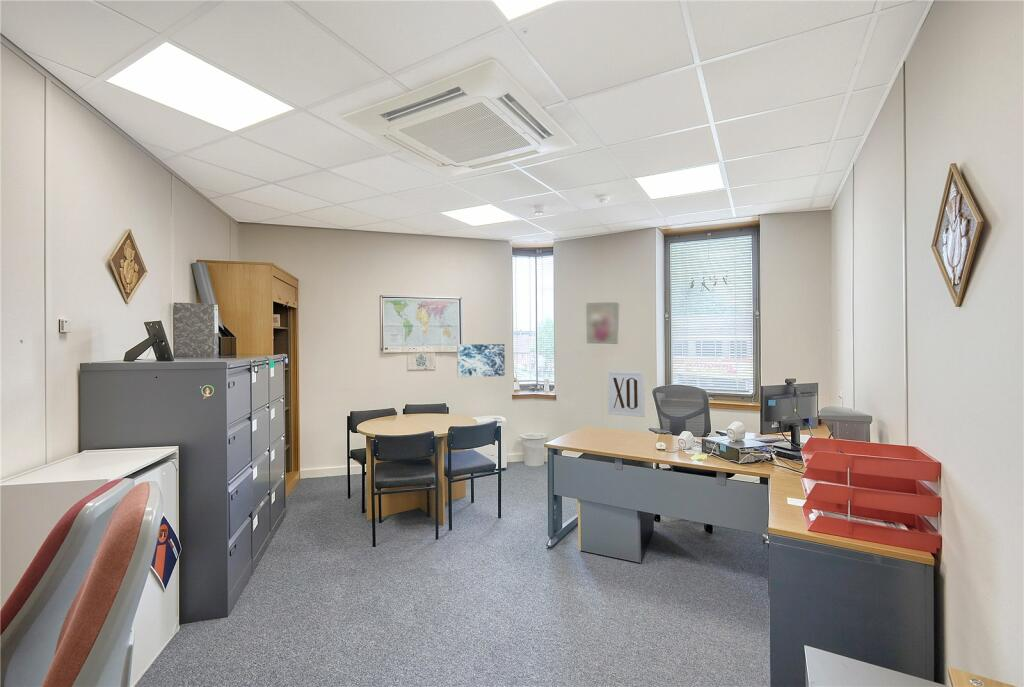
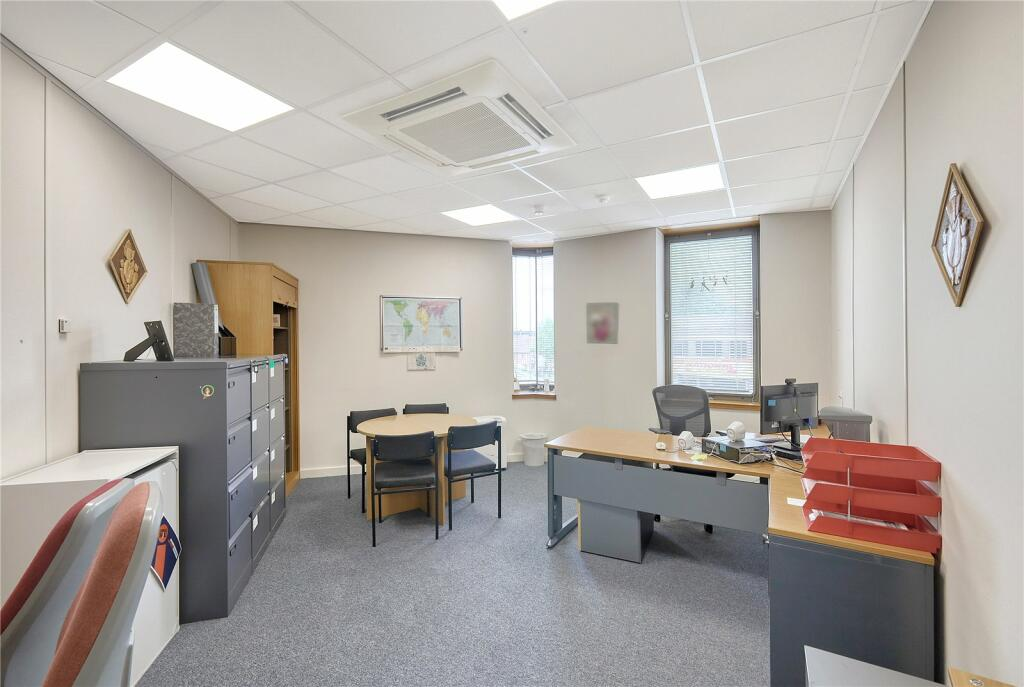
- wall art (625, 393)
- wall art (481, 360)
